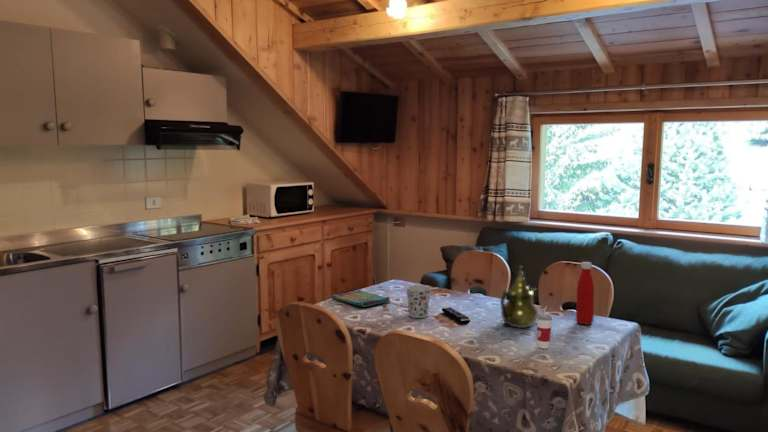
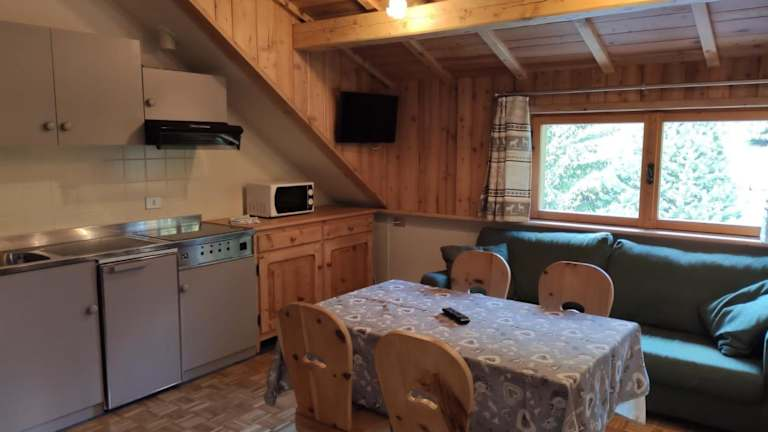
- bottle (585, 292)
- dish towel (360, 297)
- teapot (519, 295)
- cup (544, 326)
- cup (418, 301)
